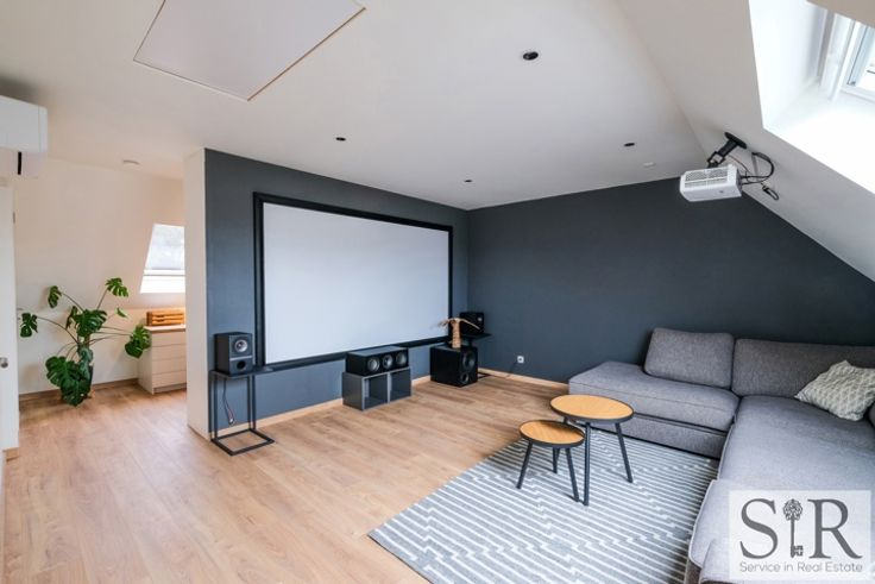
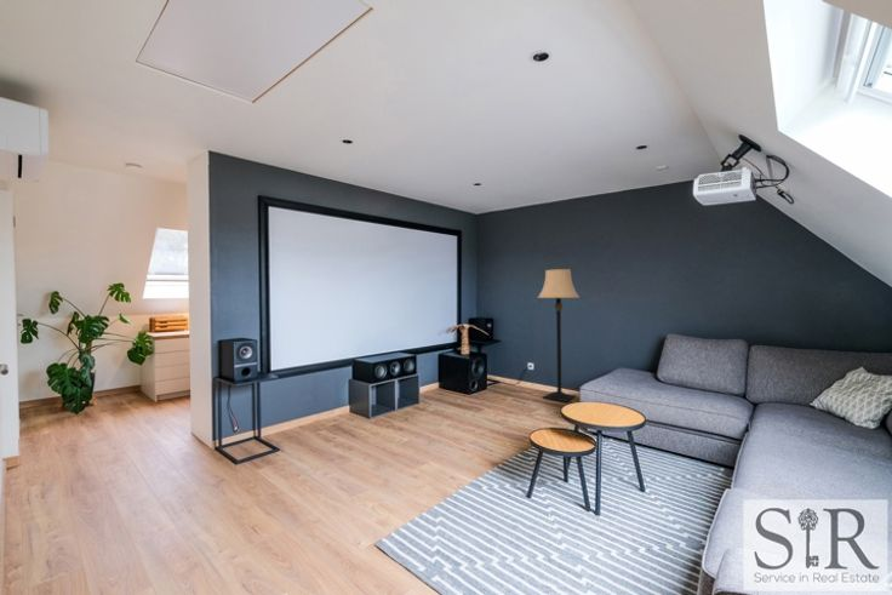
+ lamp (559, 333)
